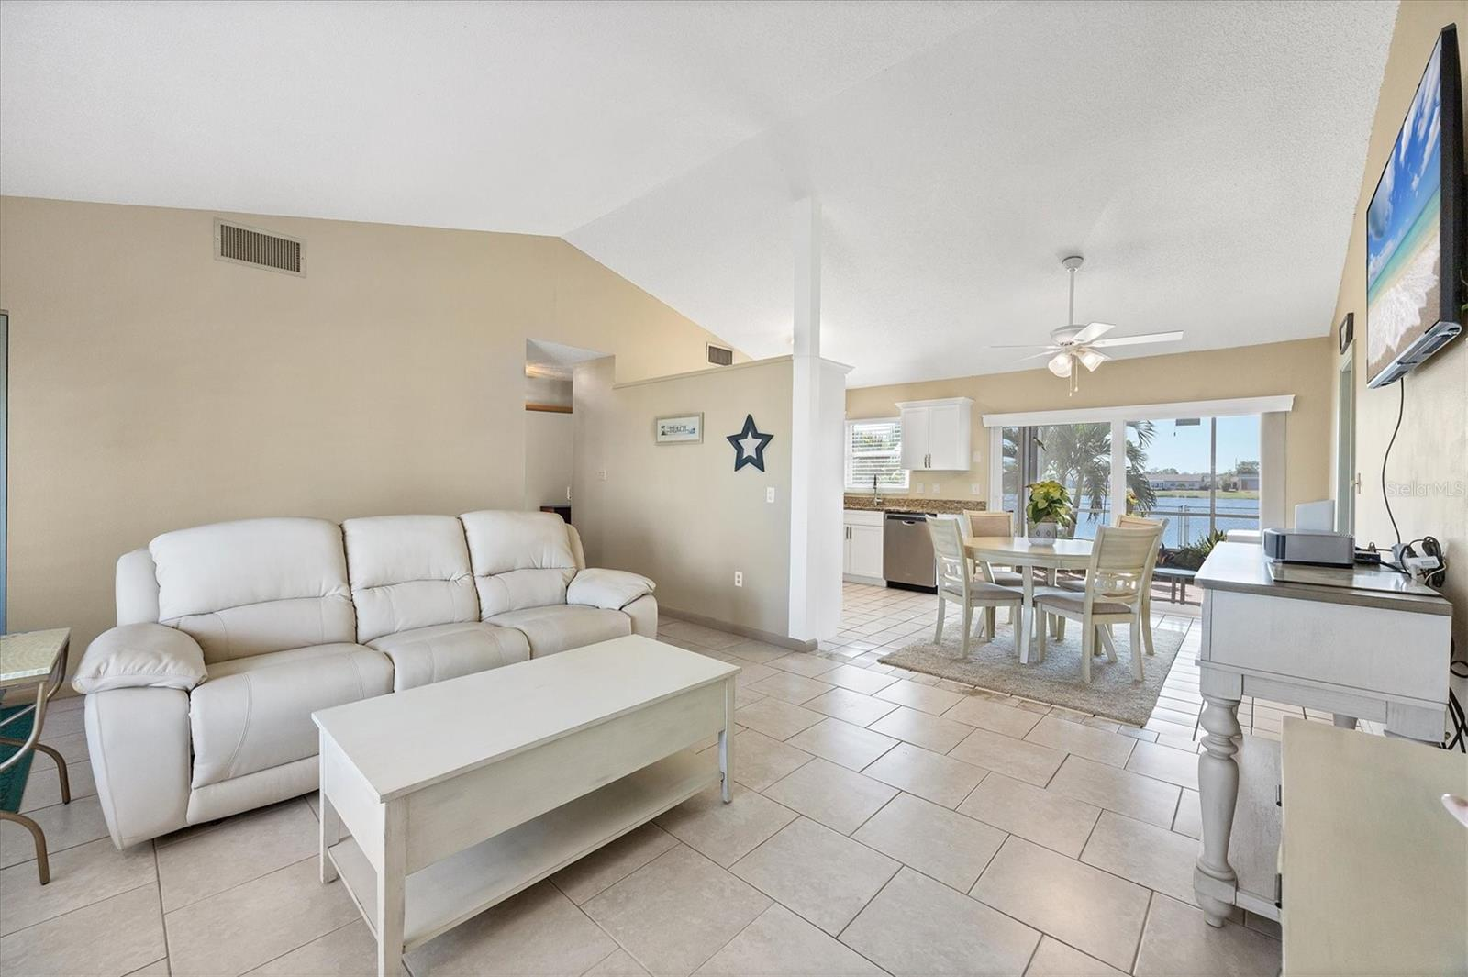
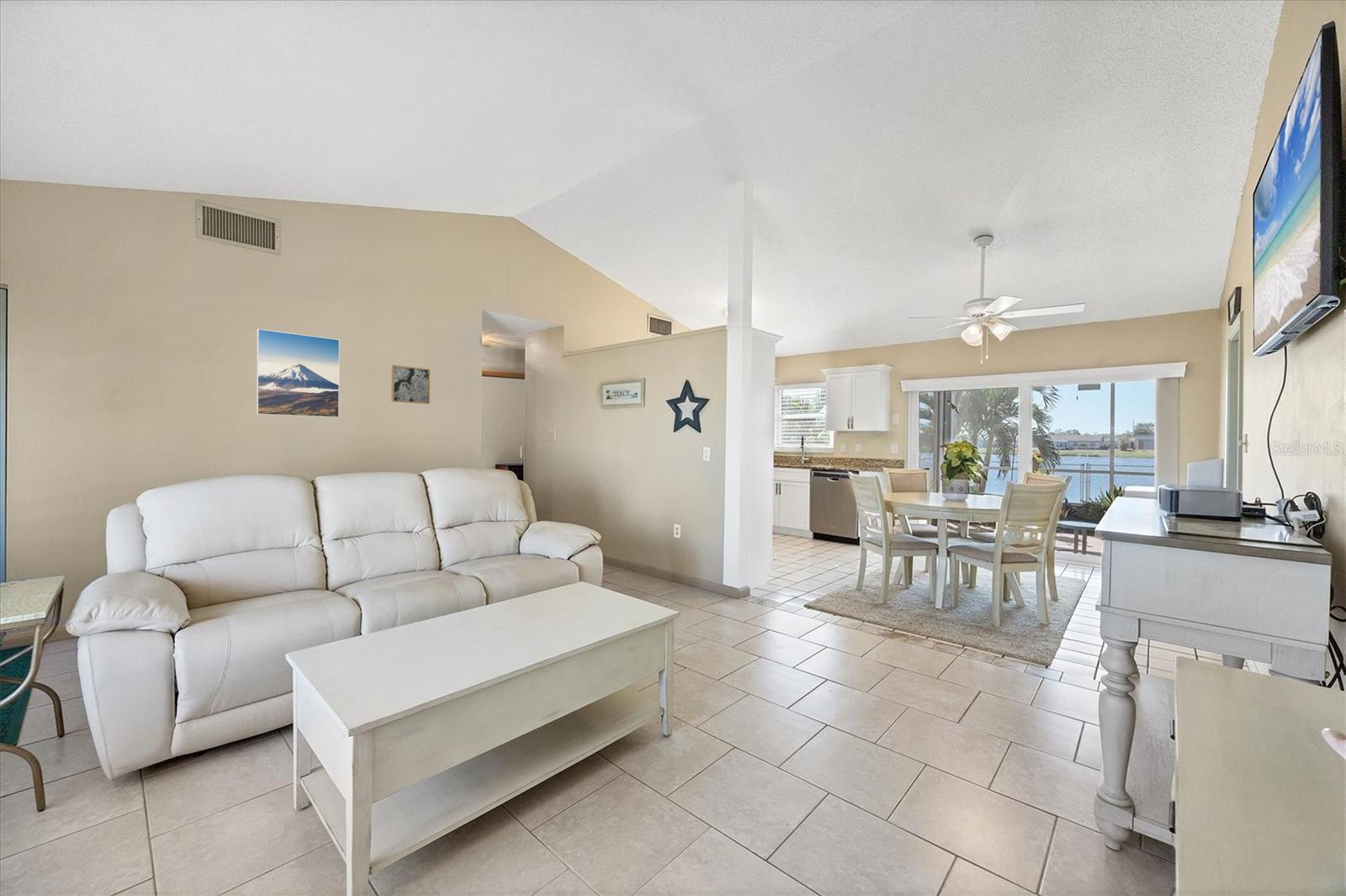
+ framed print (299, 375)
+ wall art (411, 384)
